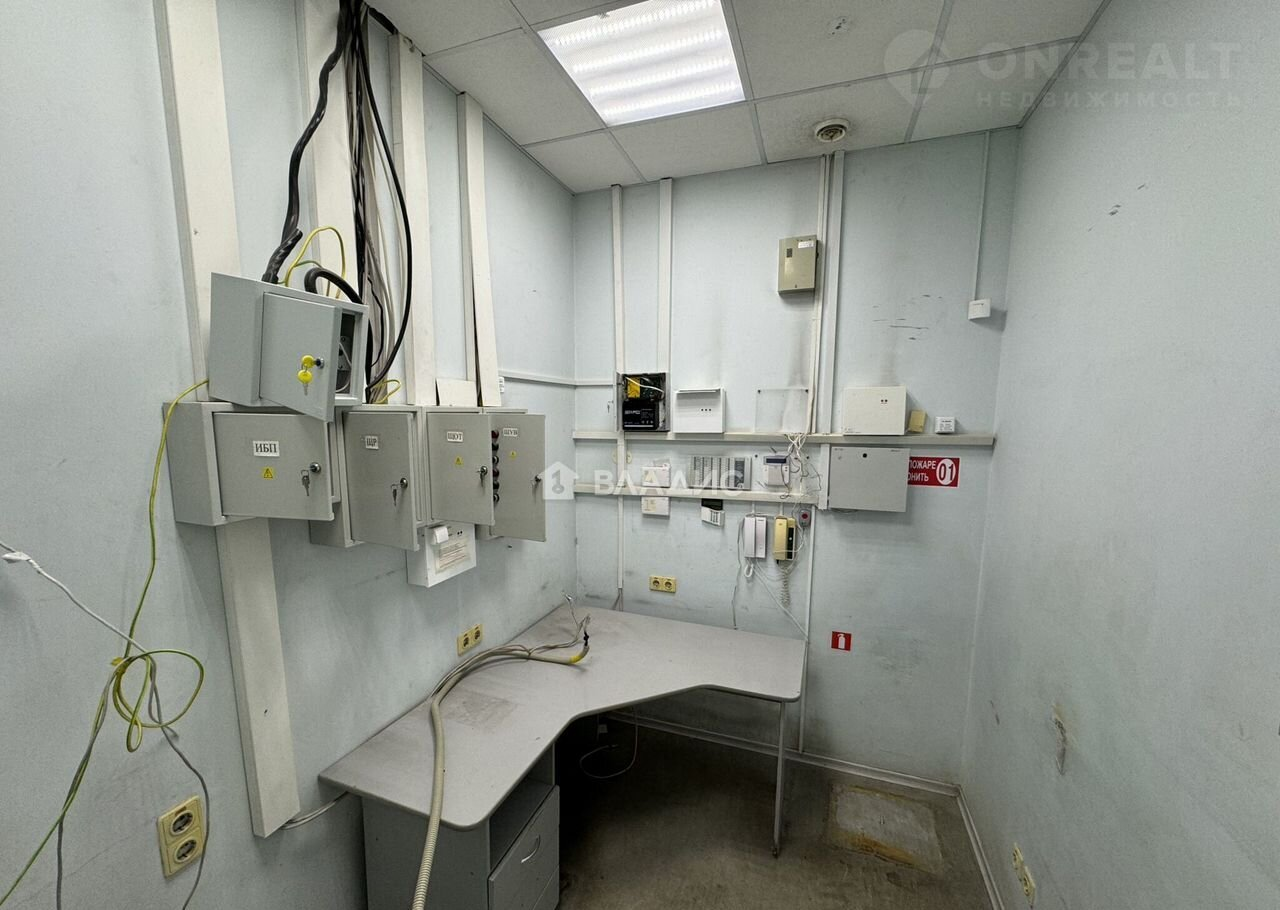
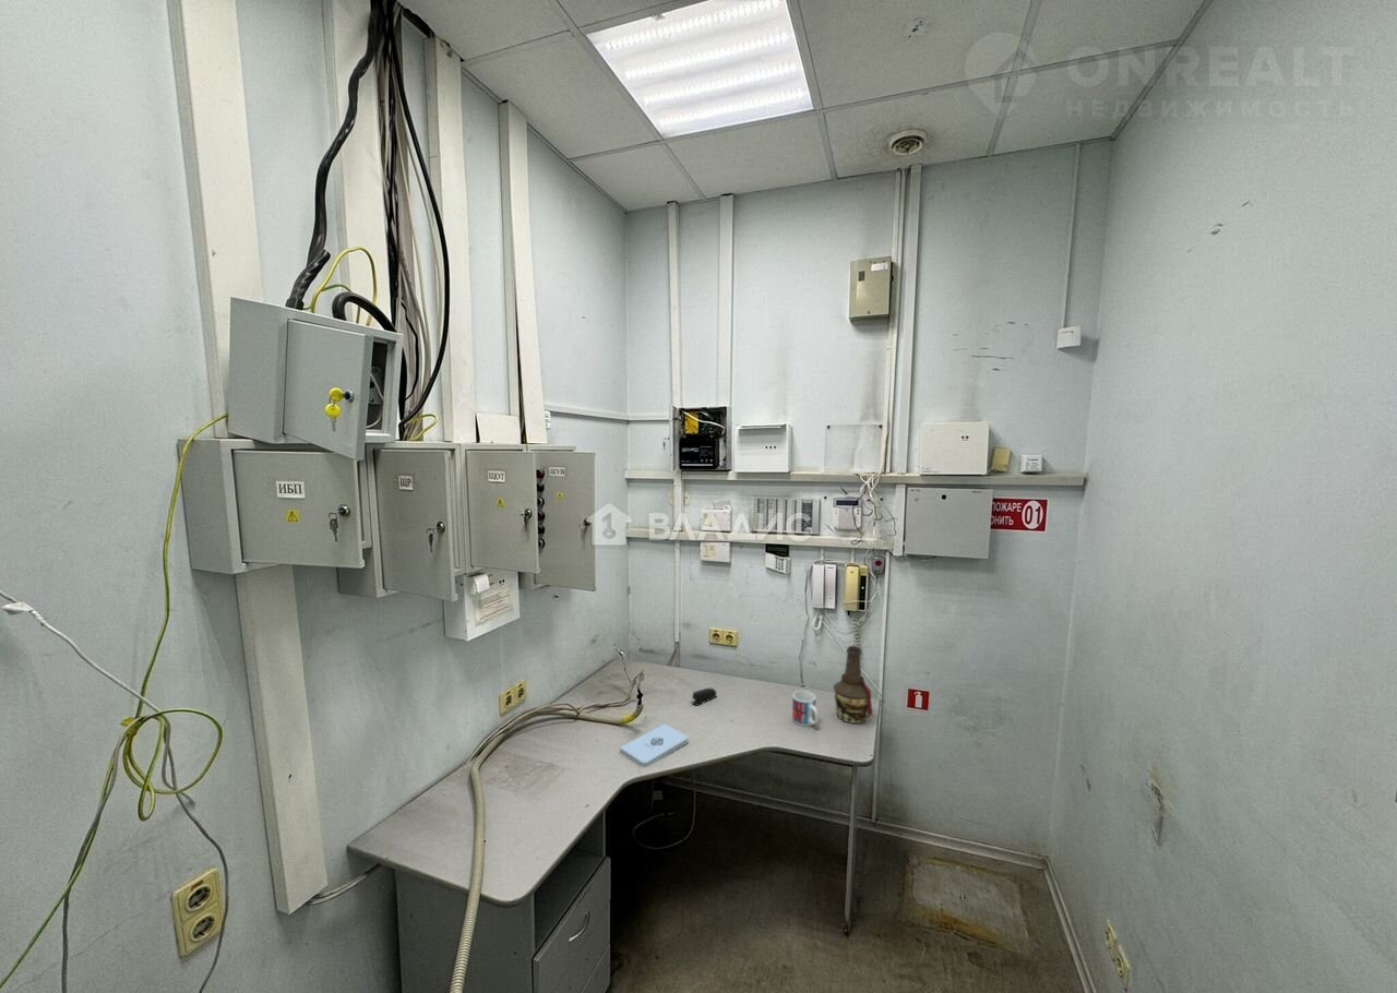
+ notepad (655, 744)
+ mug (807, 709)
+ stapler (704, 694)
+ bottle (853, 683)
